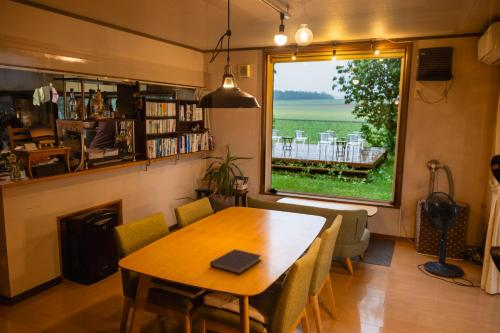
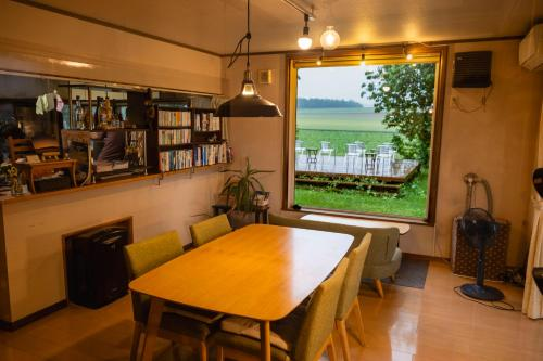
- notebook (236, 260)
